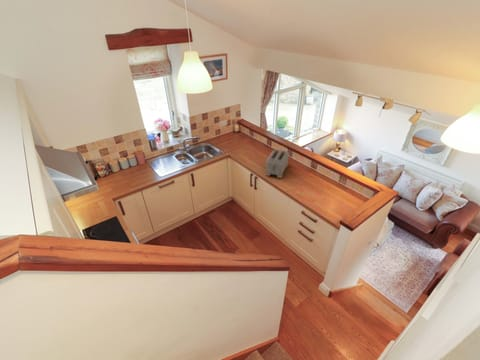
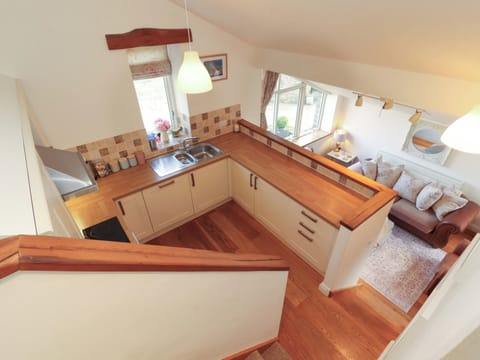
- toaster (277, 163)
